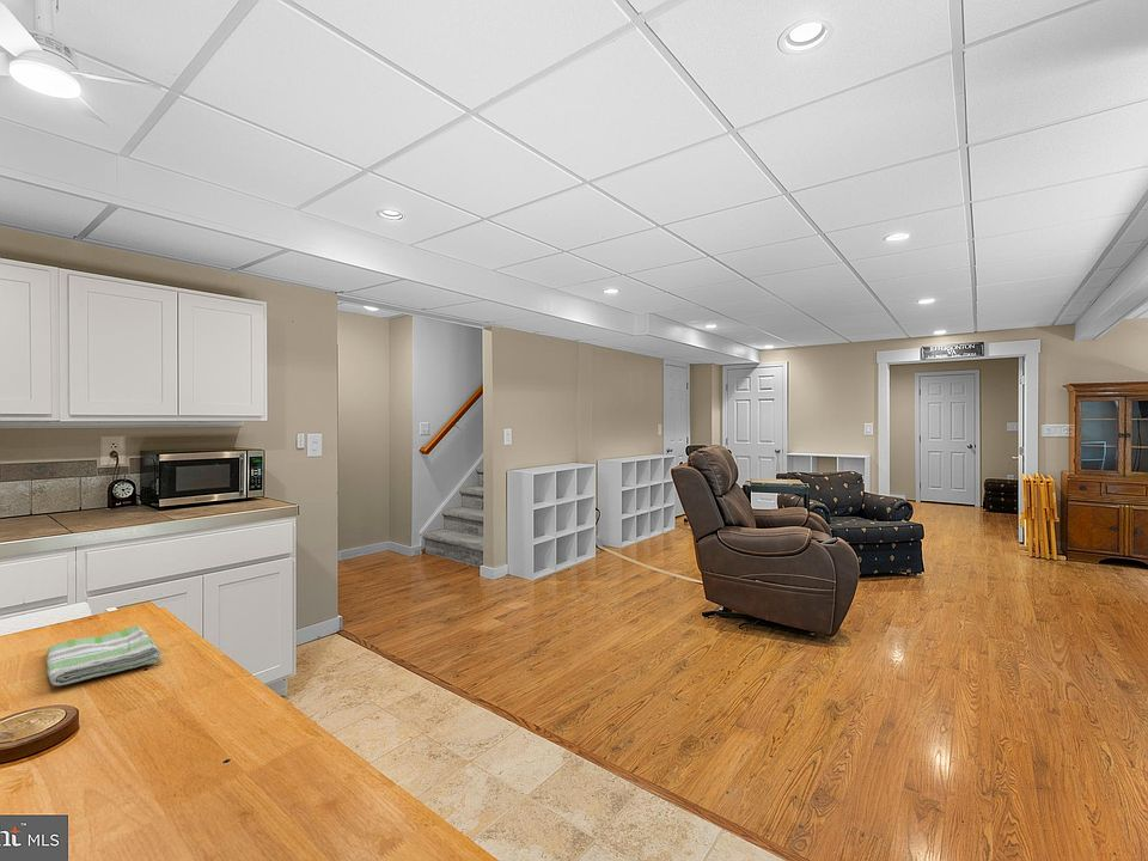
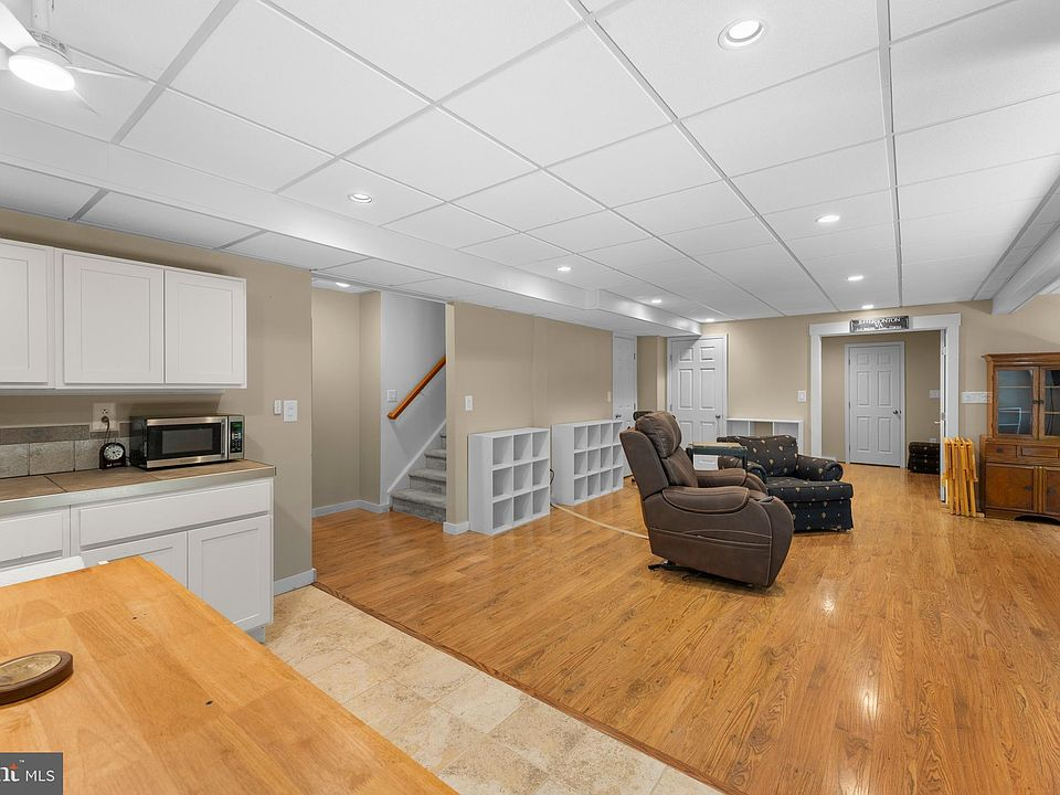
- dish towel (102, 651)
